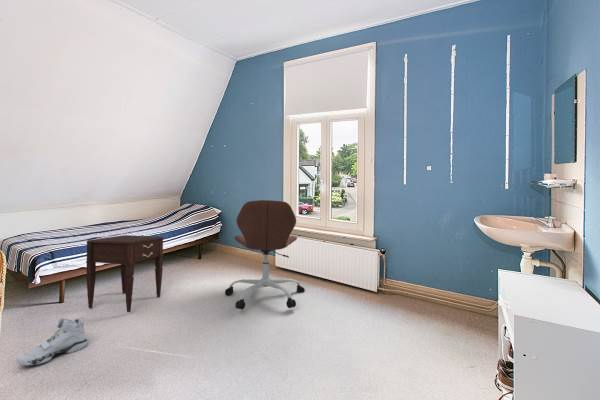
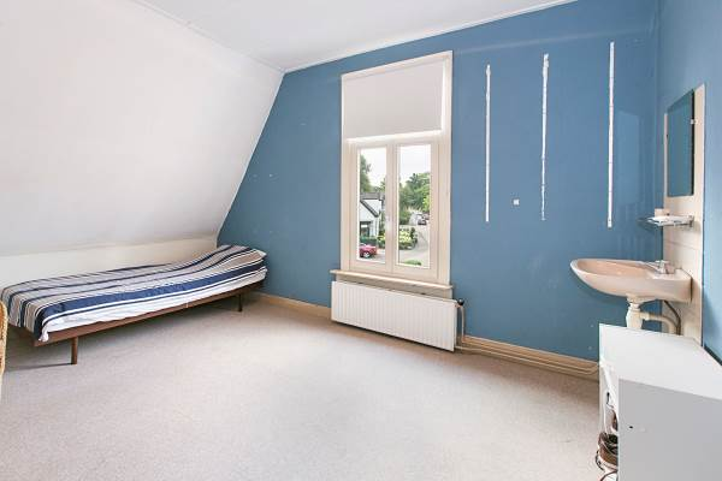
- sneaker (54, 339)
- nightstand (126, 270)
- office chair (266, 248)
